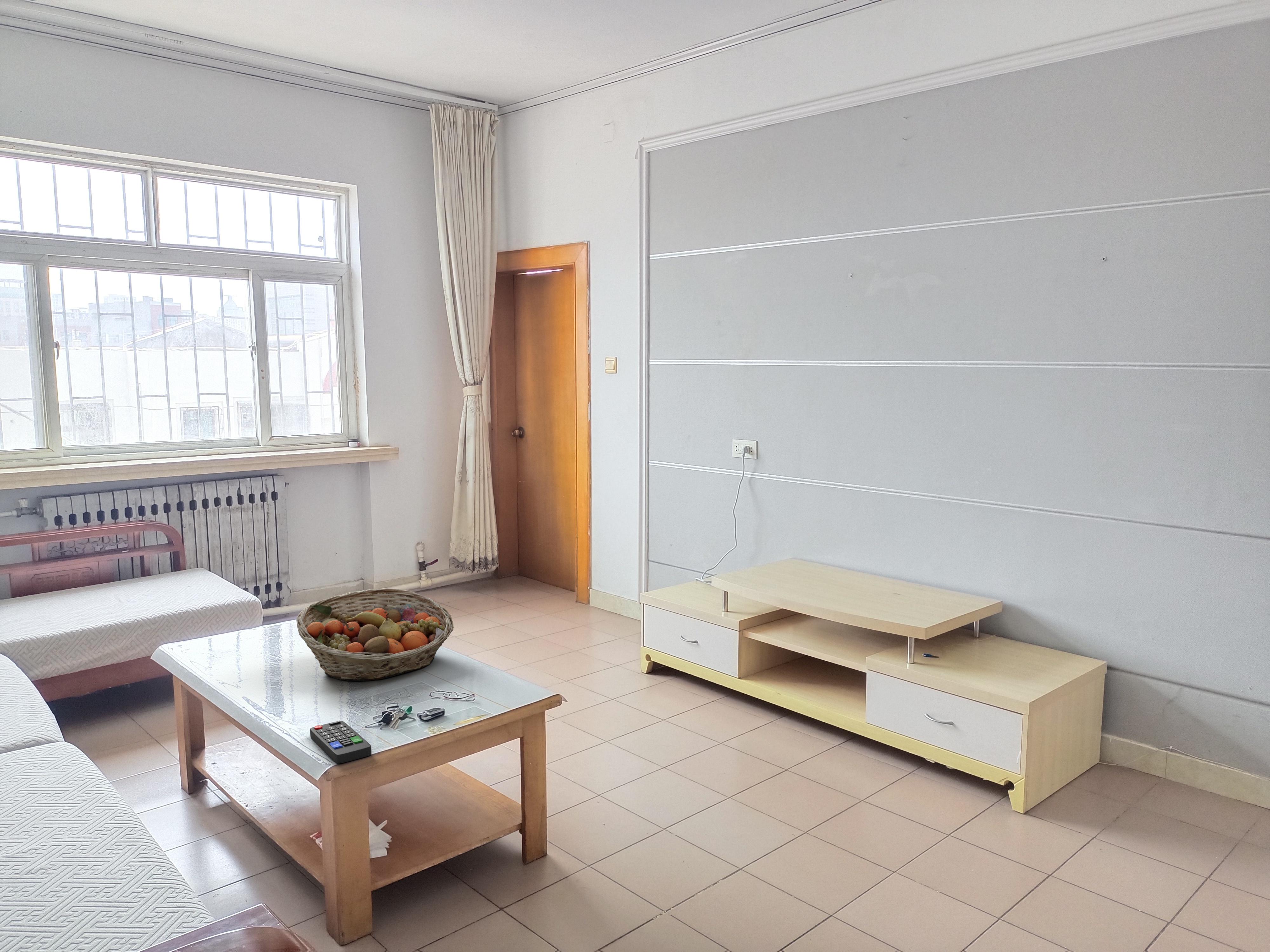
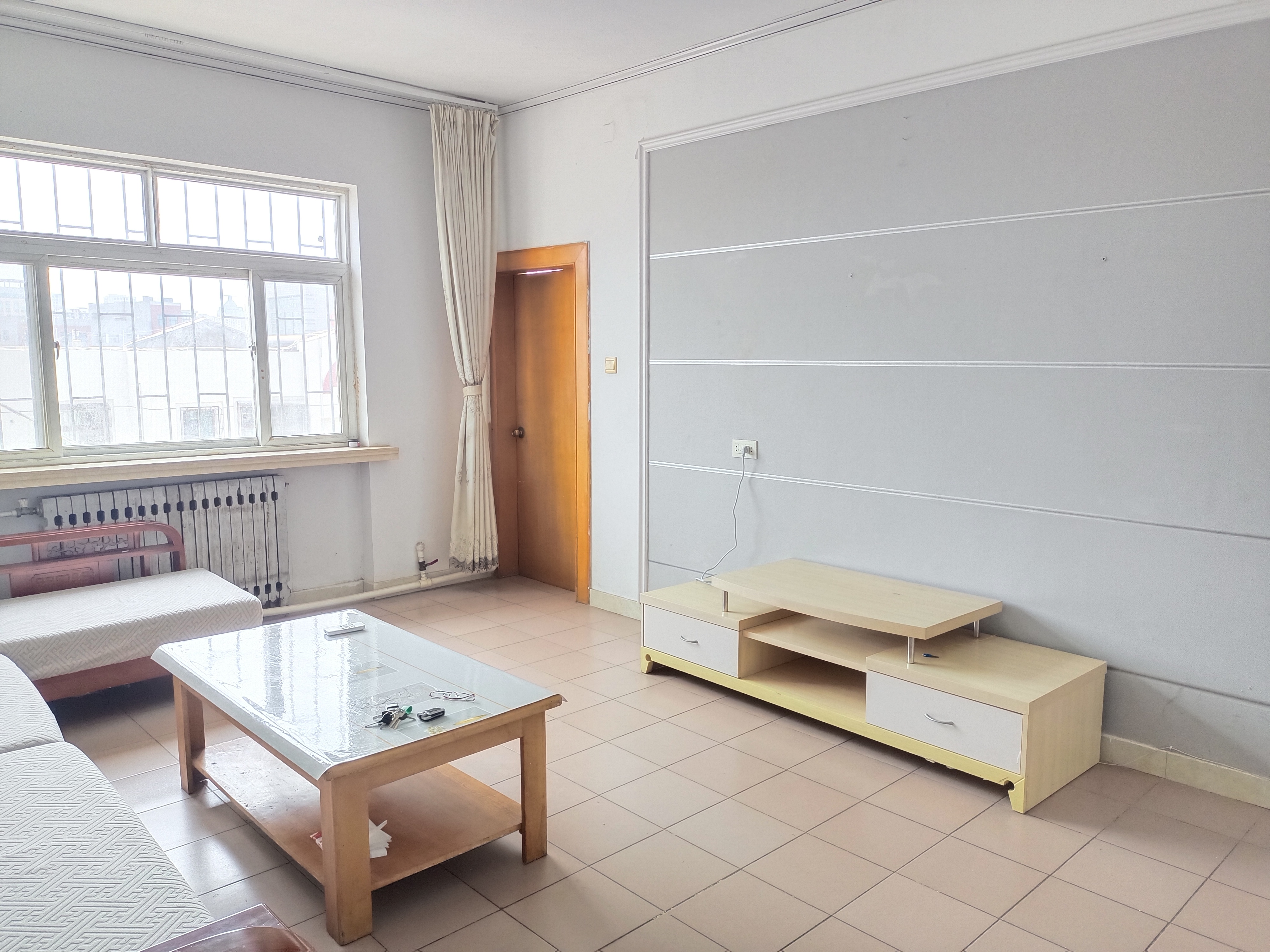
- remote control (340, 740)
- fruit basket (377, 633)
